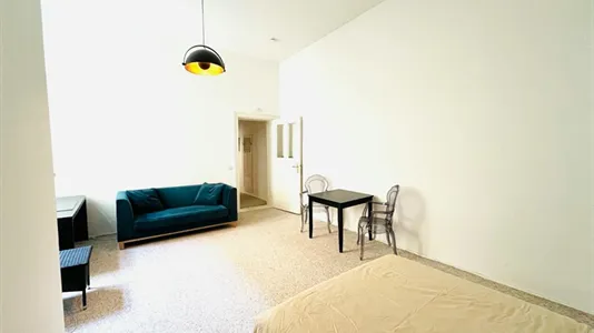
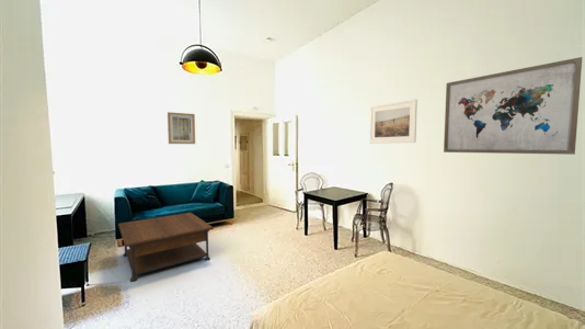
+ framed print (391, 123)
+ wall art (501, 113)
+ wall art (181, 128)
+ coffee table (164, 241)
